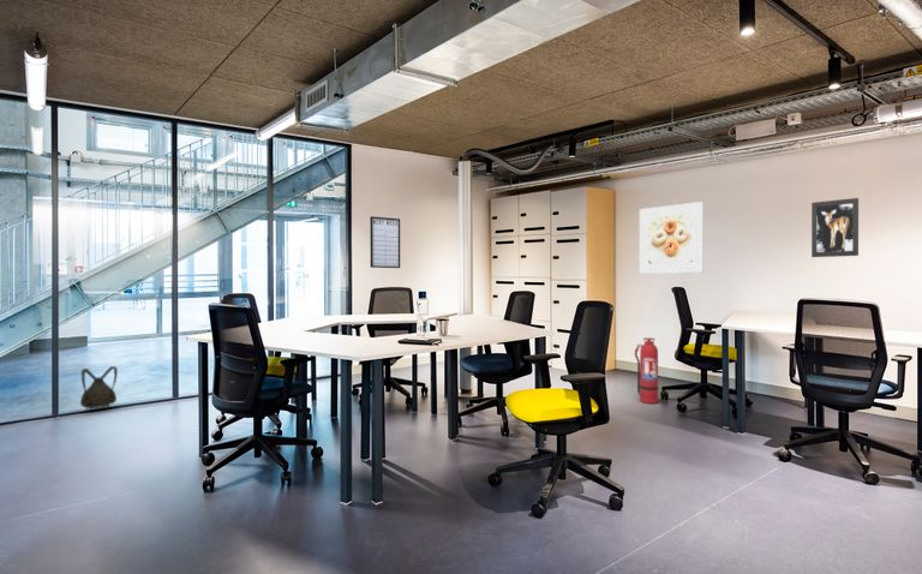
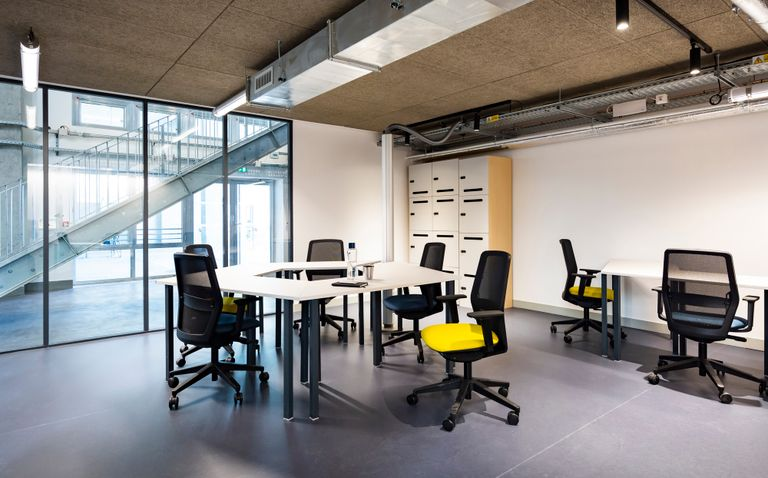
- backpack (98, 388)
- wall art (834, 228)
- writing board (385, 243)
- fire extinguisher (646, 370)
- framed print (670, 239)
